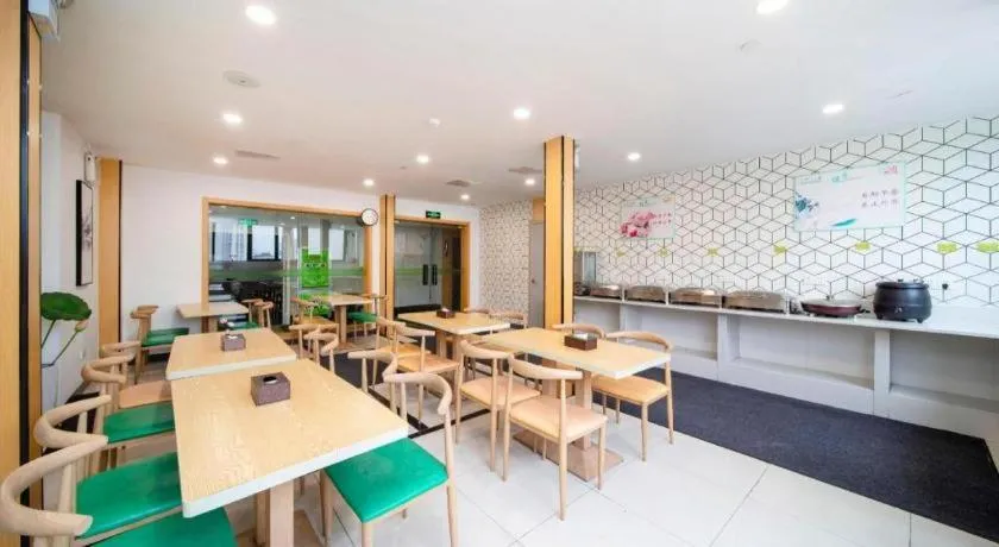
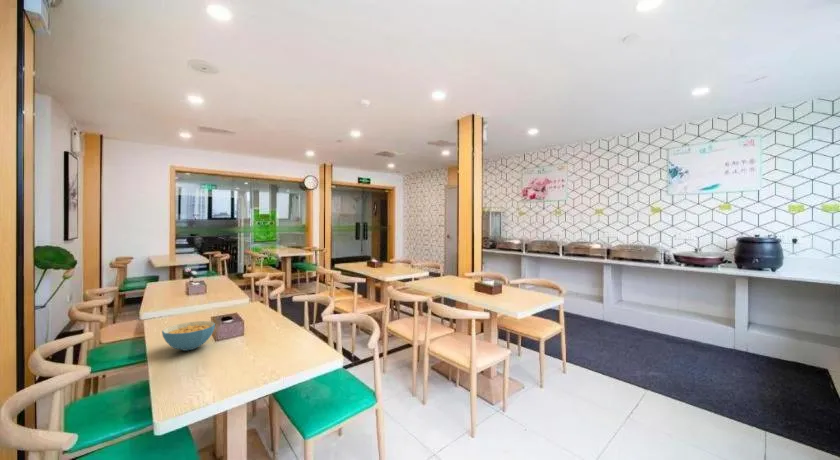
+ cereal bowl (189, 337)
